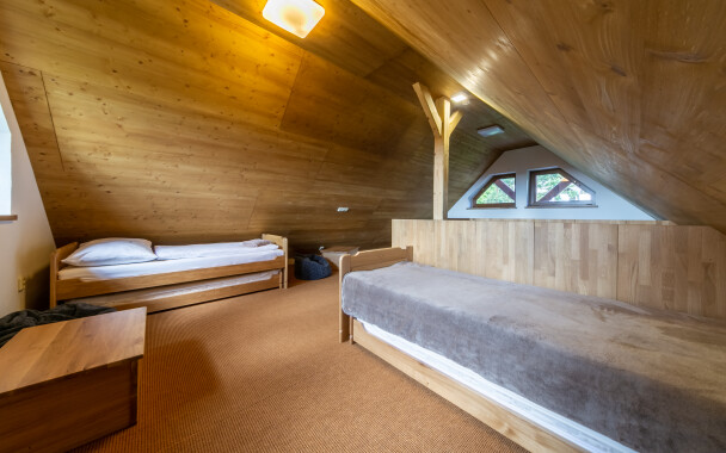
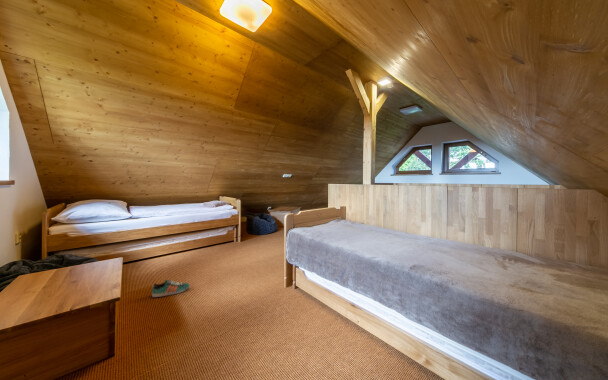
+ sneaker (171, 286)
